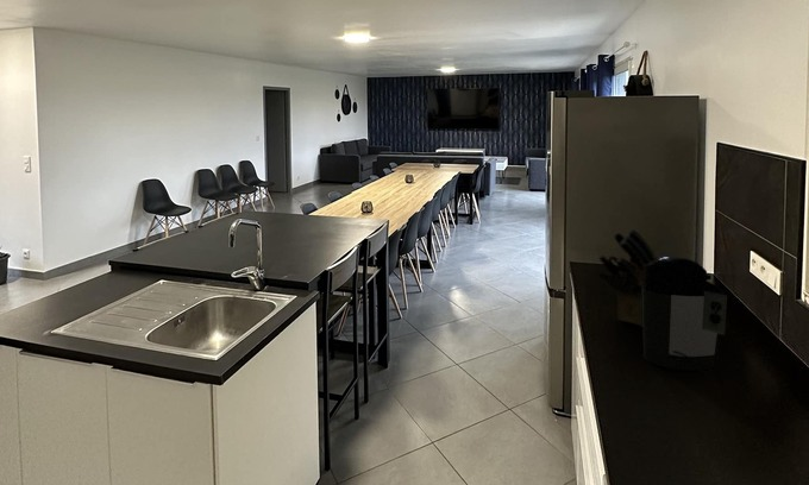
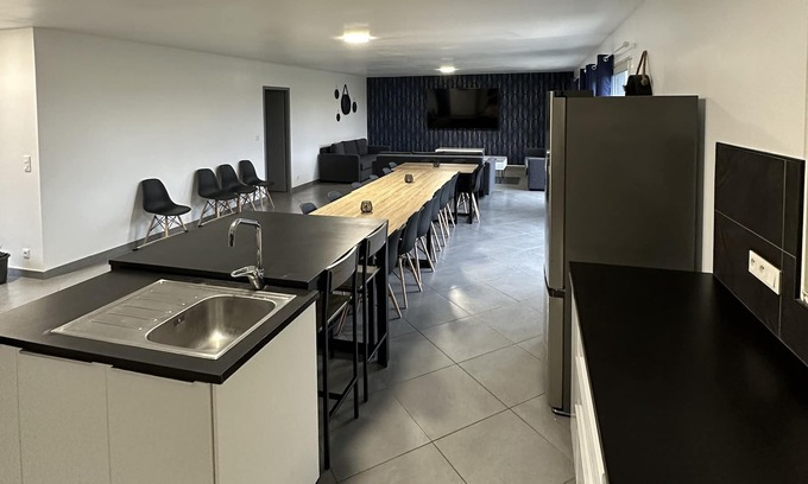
- coffee maker (695, 314)
- knife block (641, 275)
